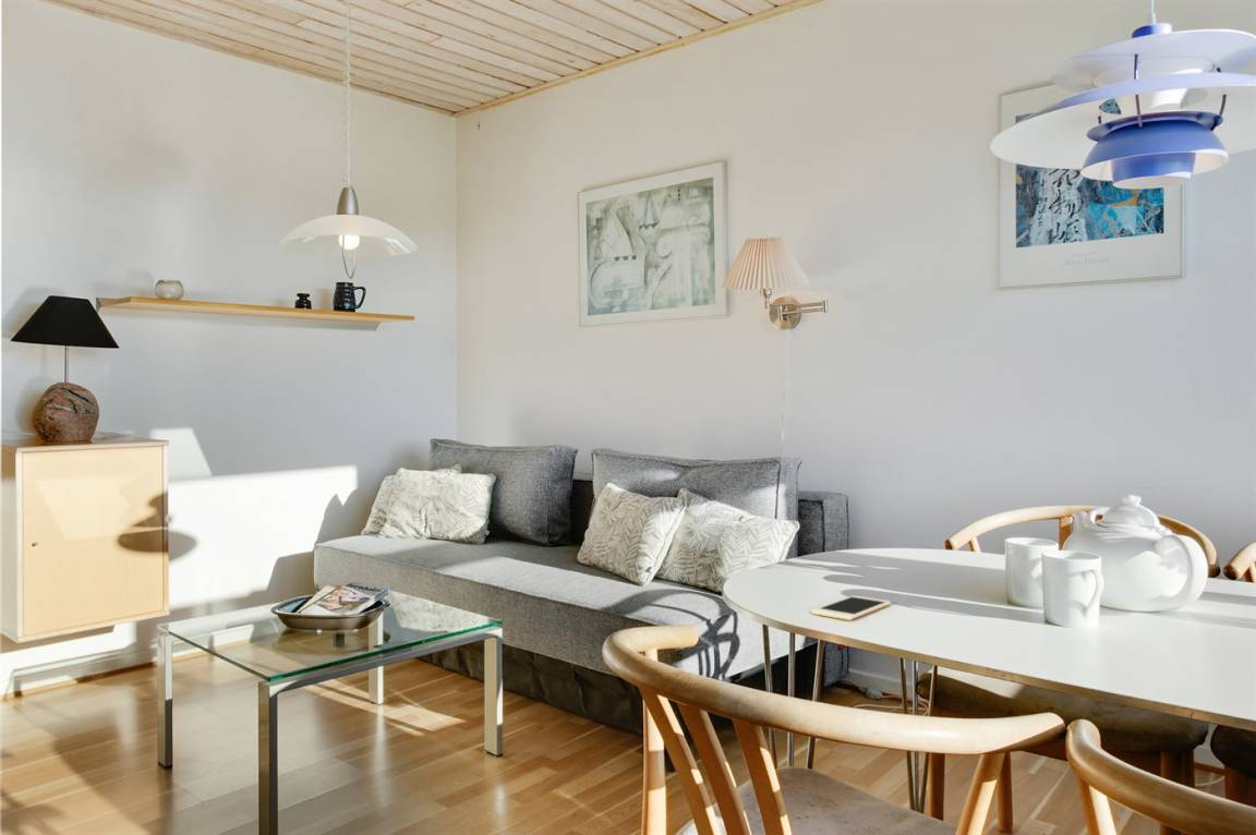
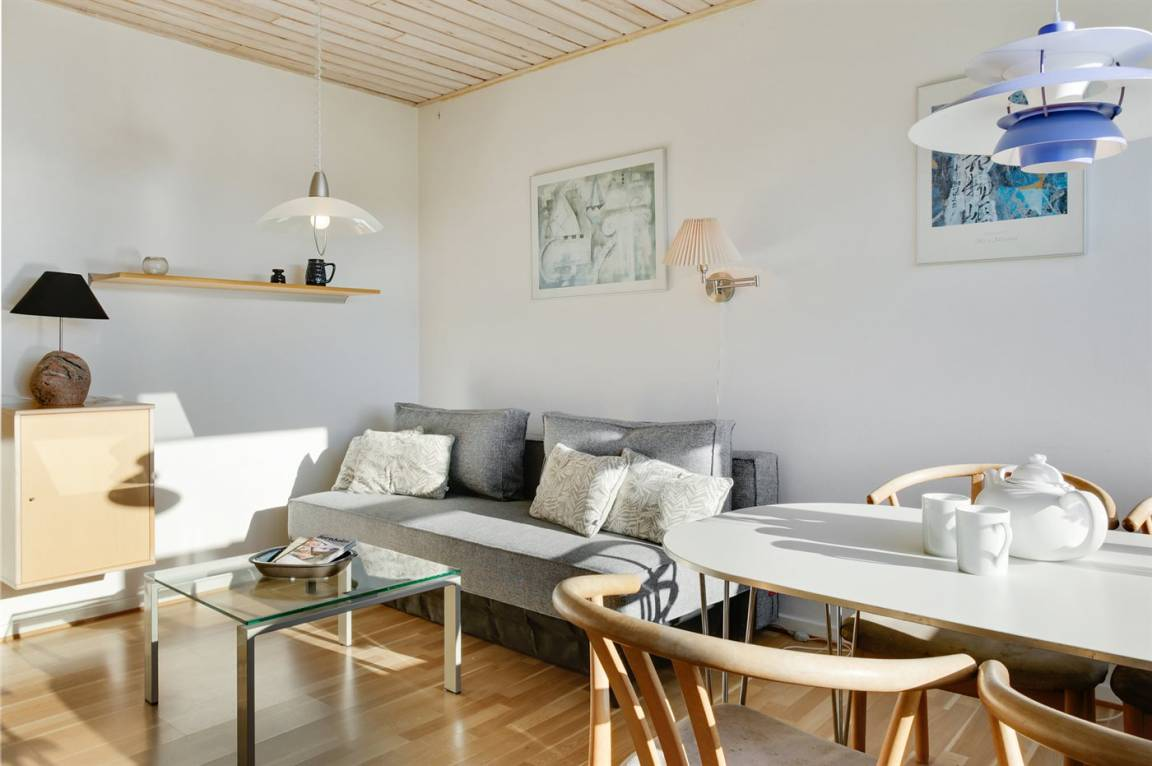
- cell phone (852, 607)
